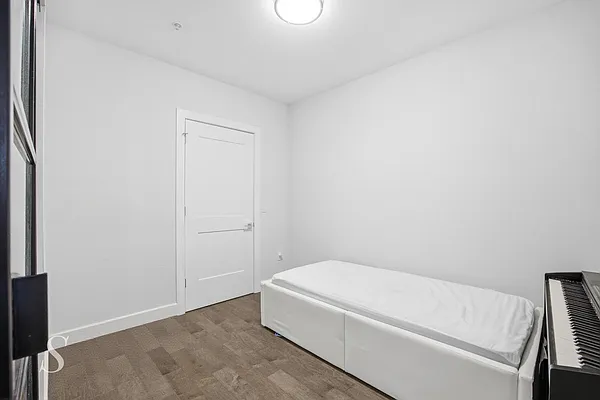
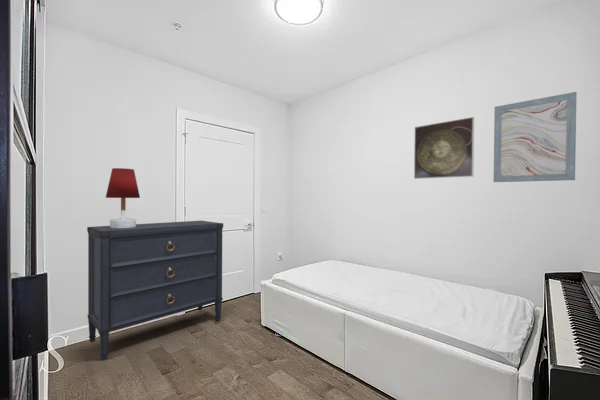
+ dresser (160, 277)
+ wall art (531, 140)
+ table lamp (123, 197)
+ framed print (442, 150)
